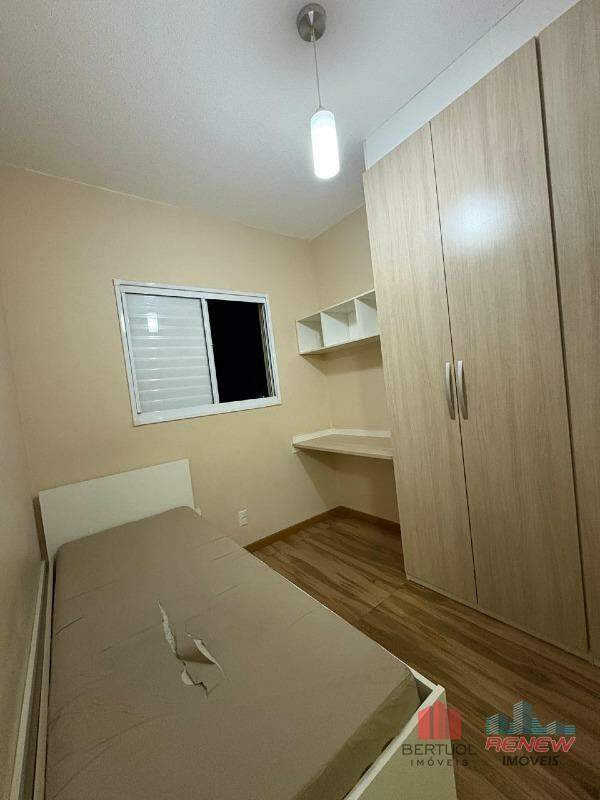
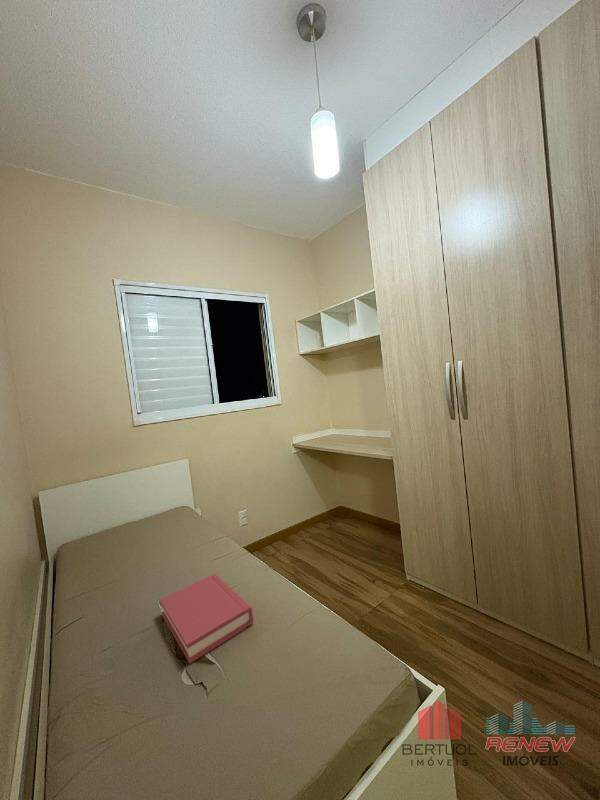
+ hardback book (204, 611)
